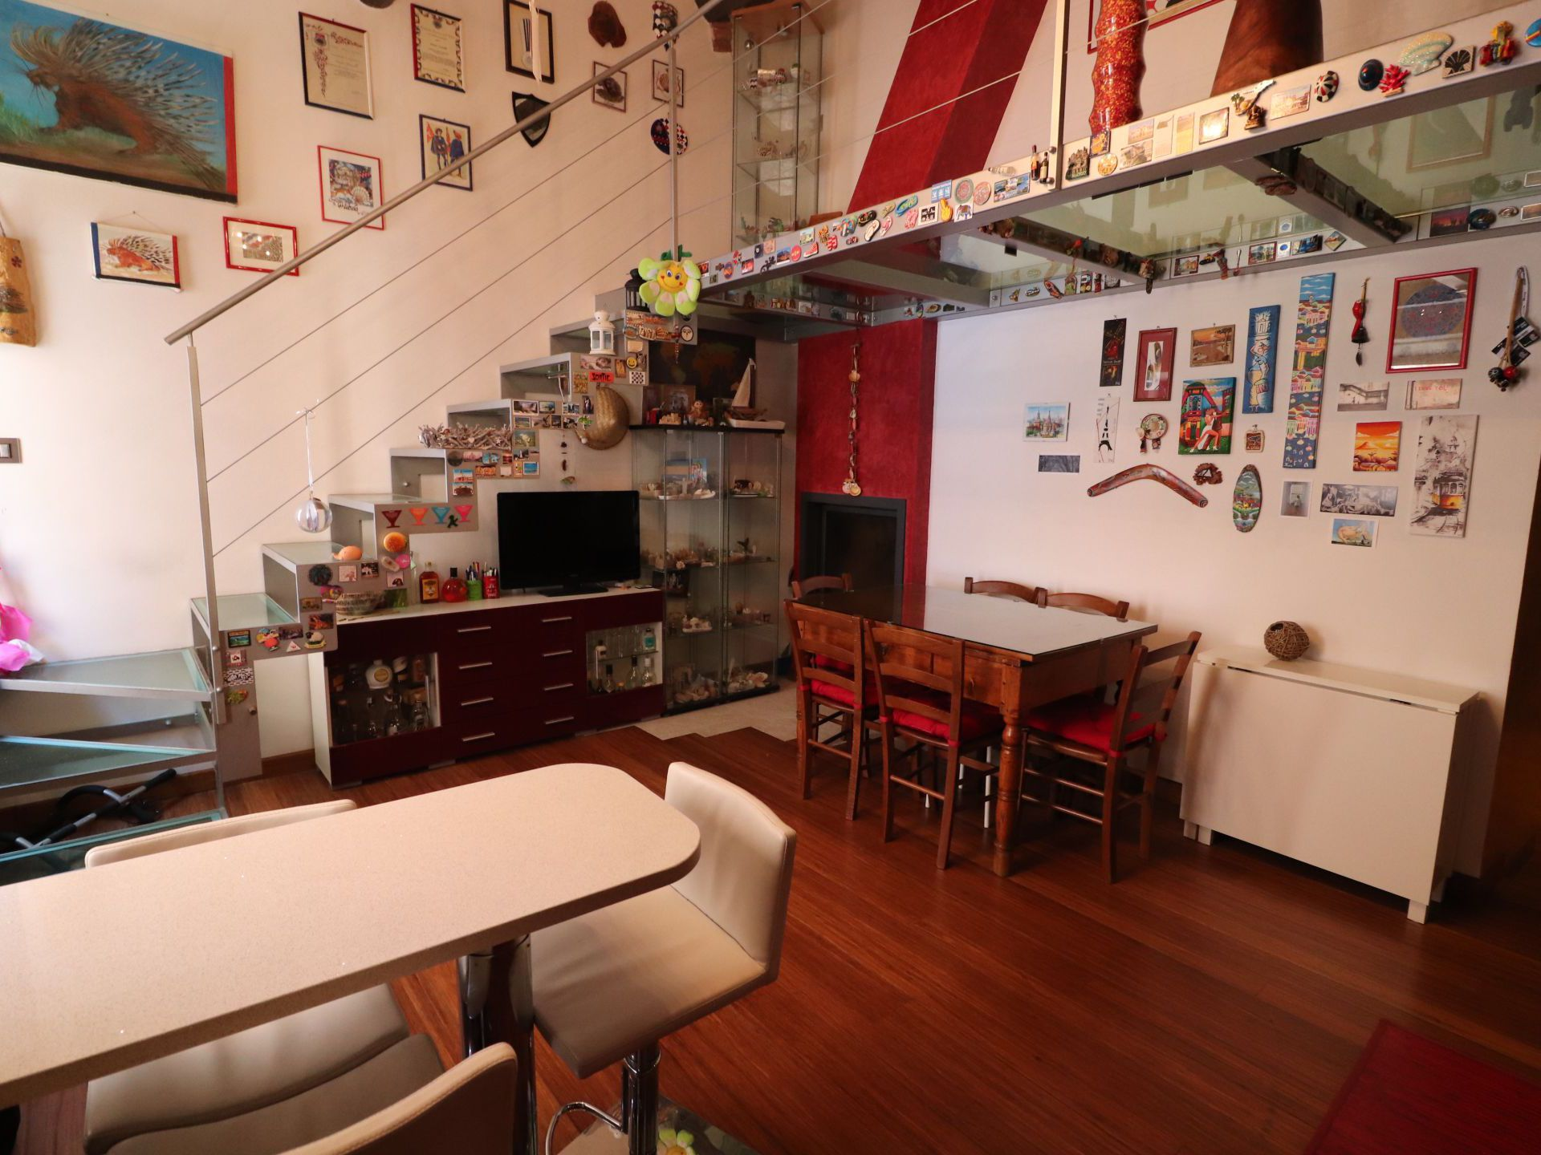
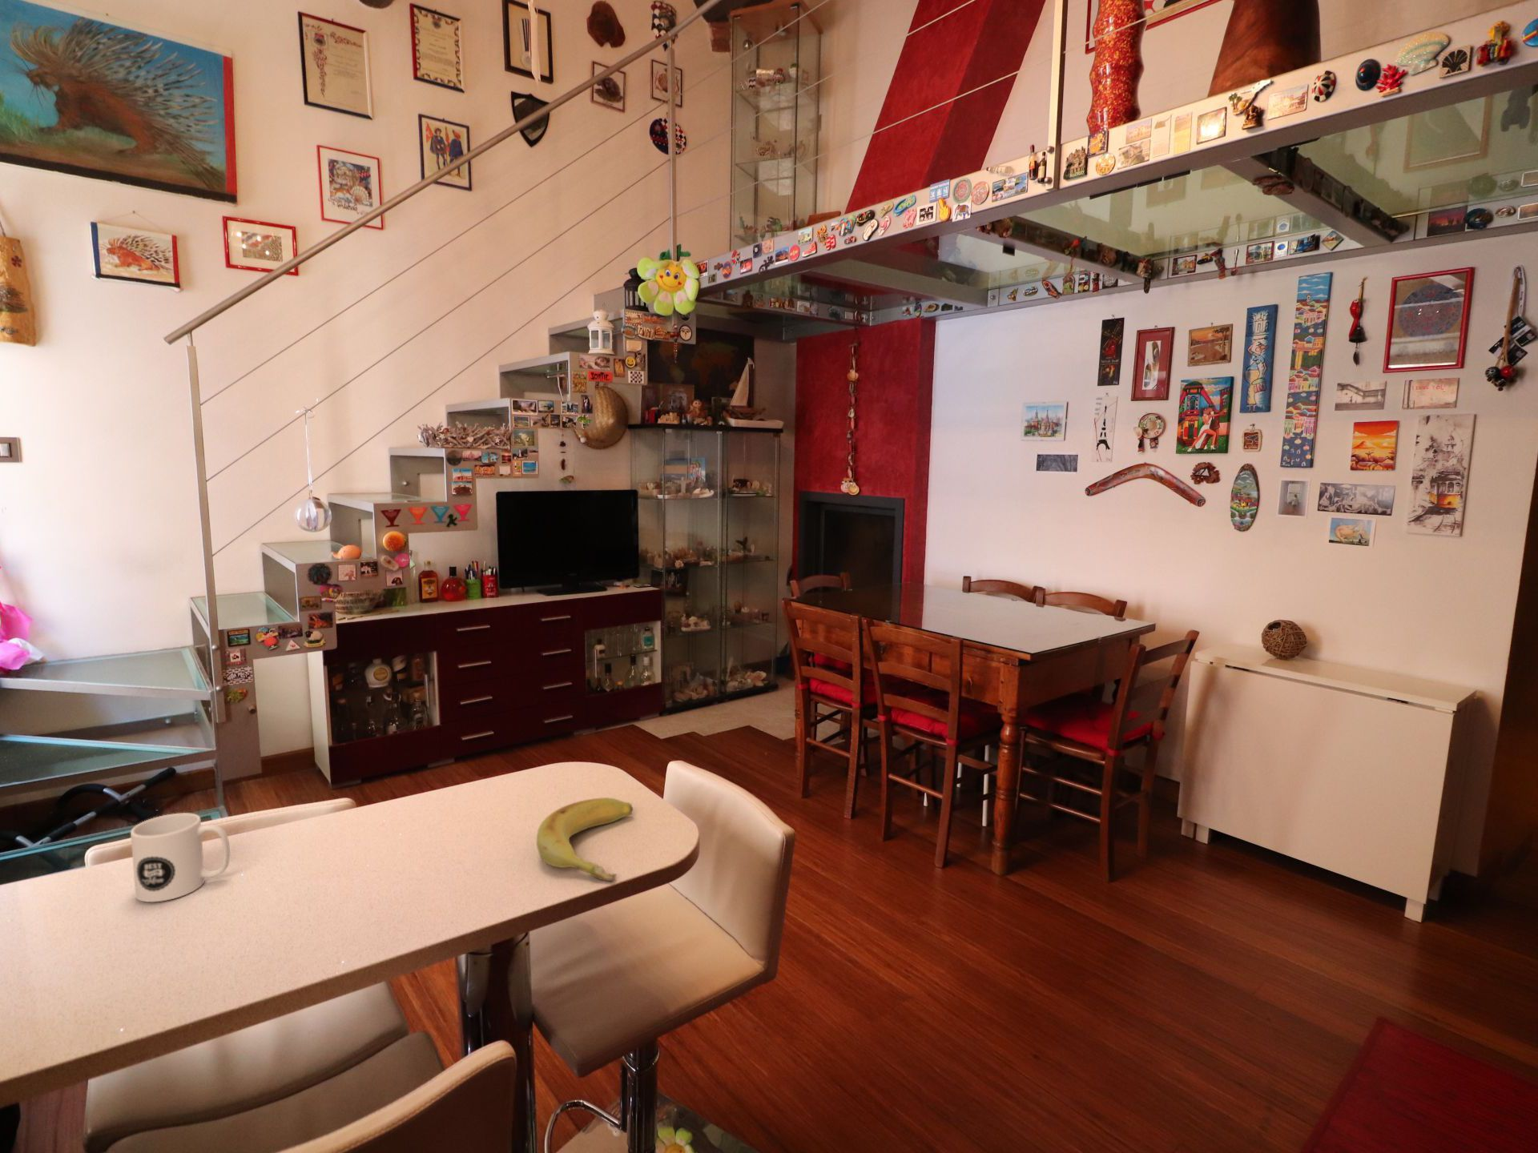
+ mug (183, 854)
+ banana (592, 826)
